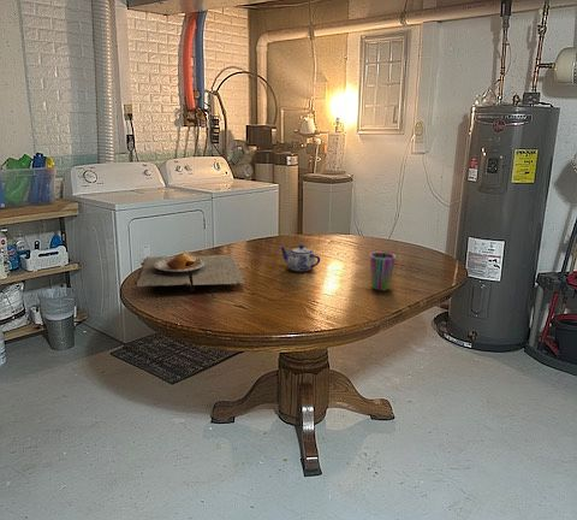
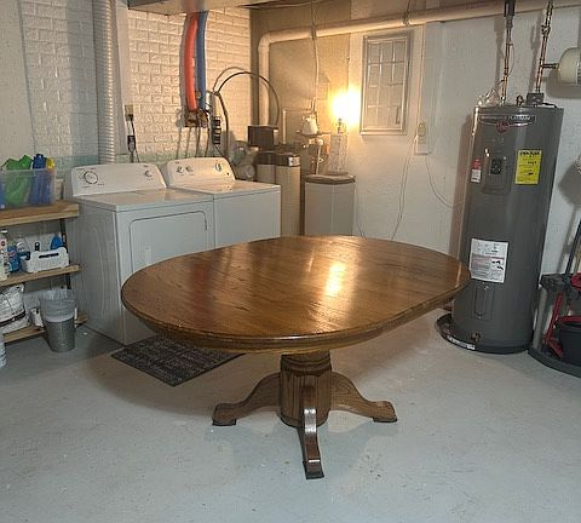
- teapot (298, 256)
- plate (189, 264)
- cup (381, 271)
